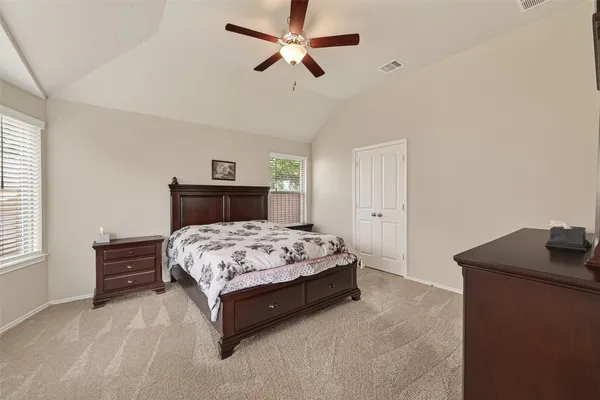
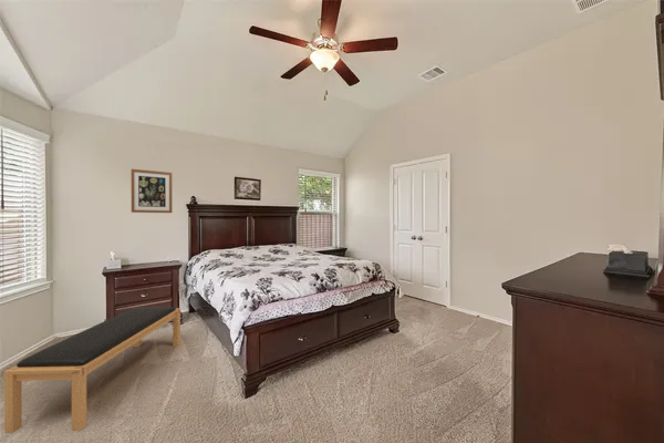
+ wall art (152, 192)
+ bench (115, 351)
